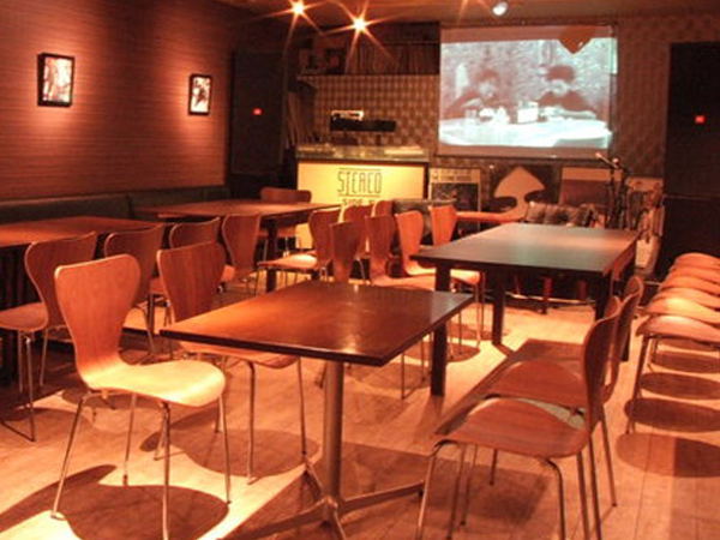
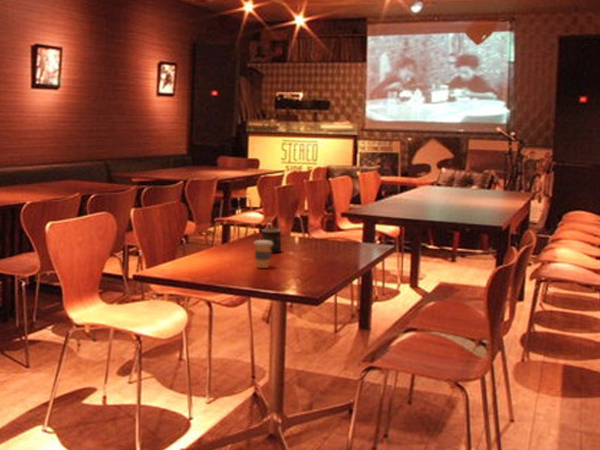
+ coffee cup (262, 254)
+ candle (269, 239)
